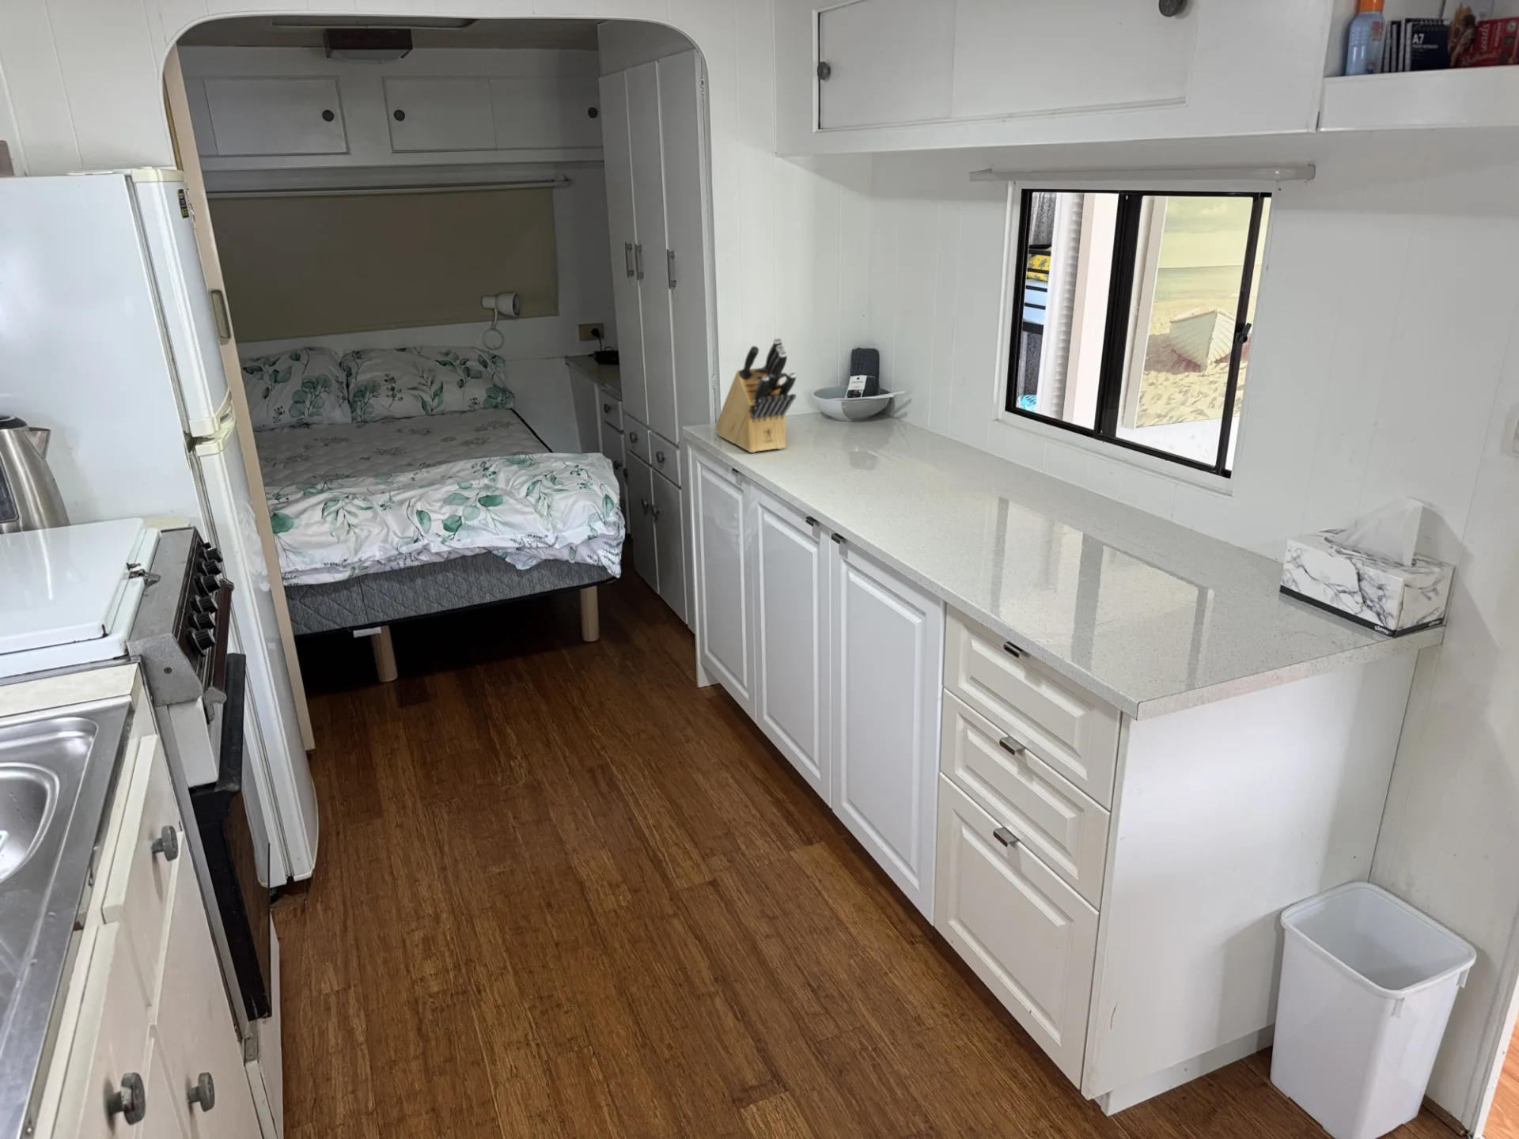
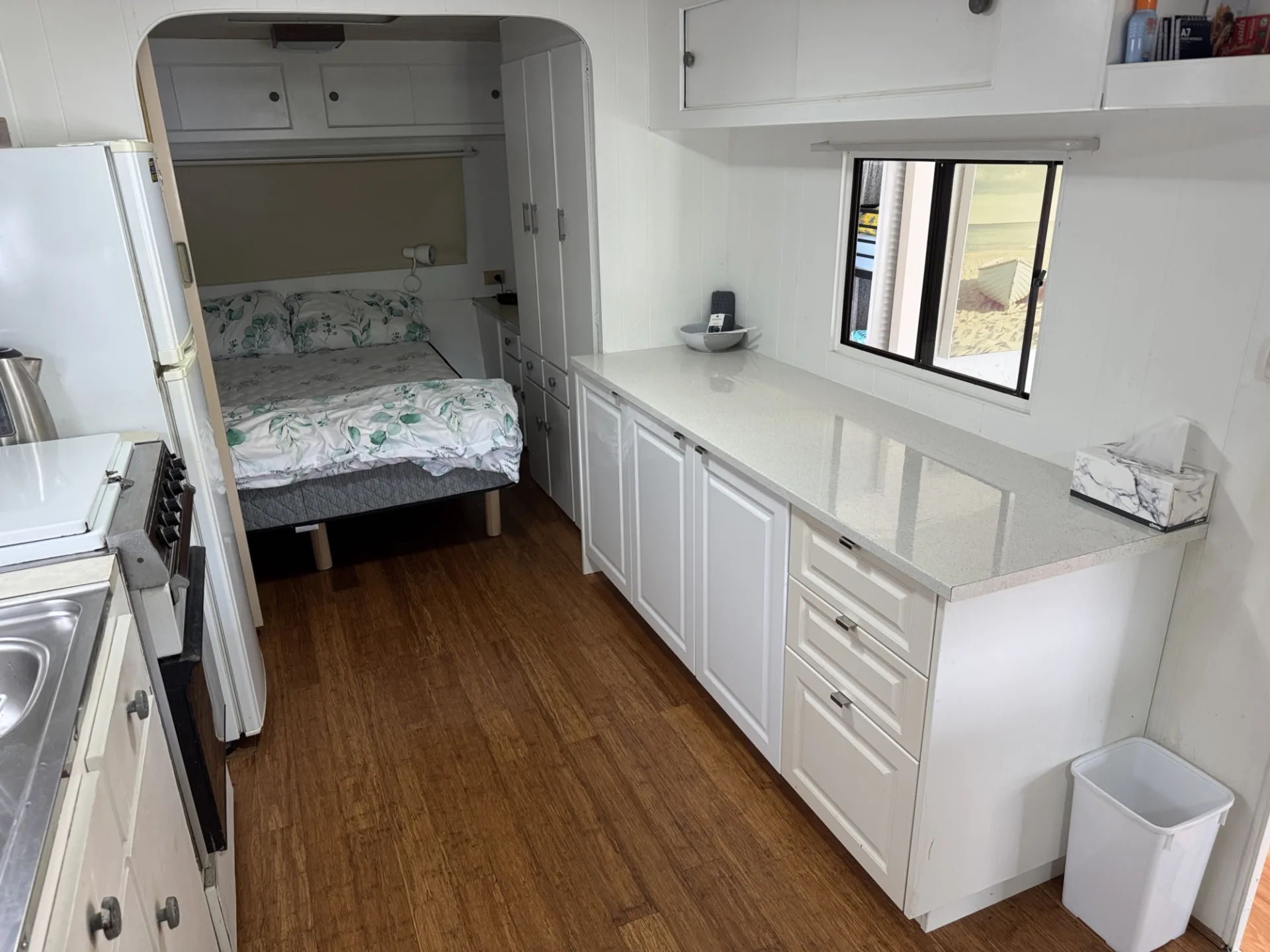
- knife block (755, 391)
